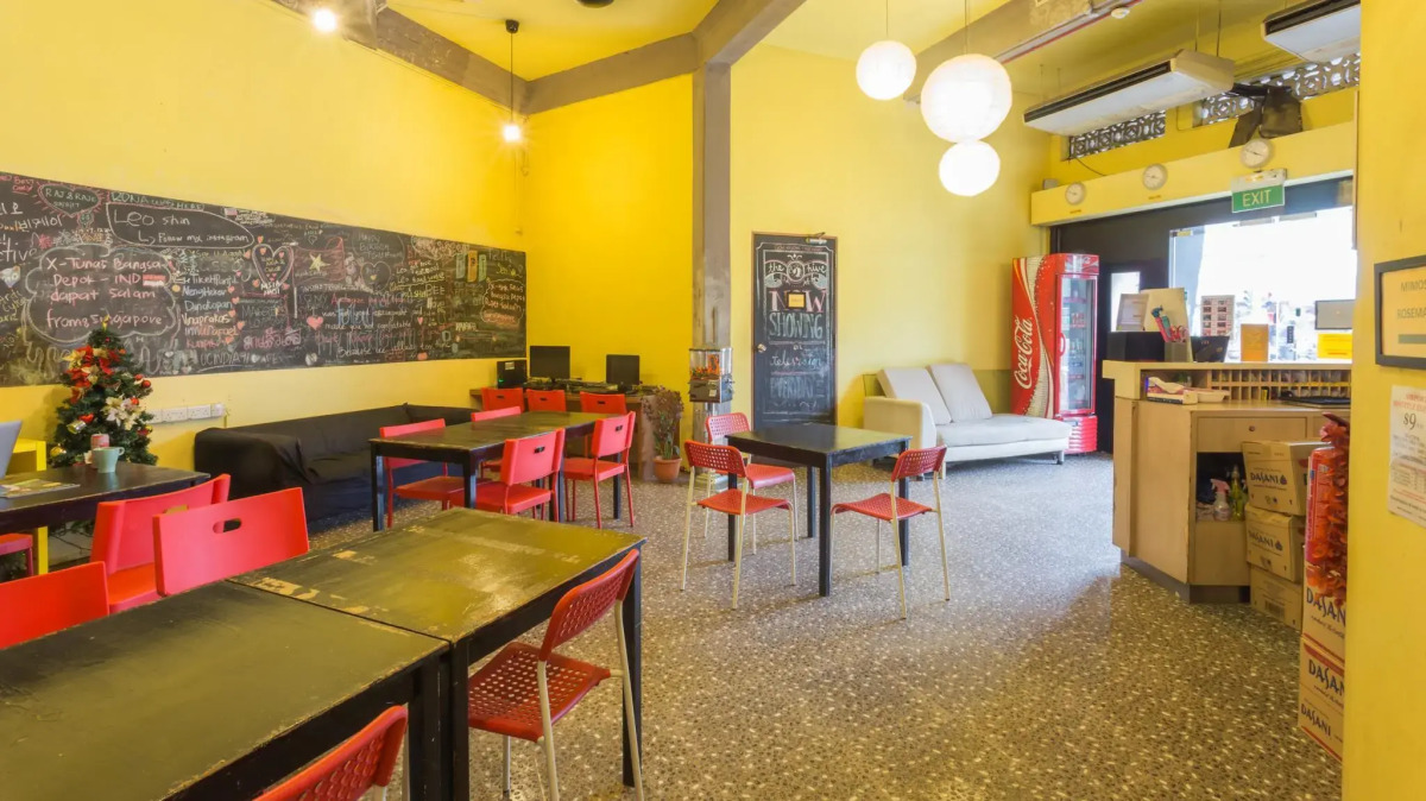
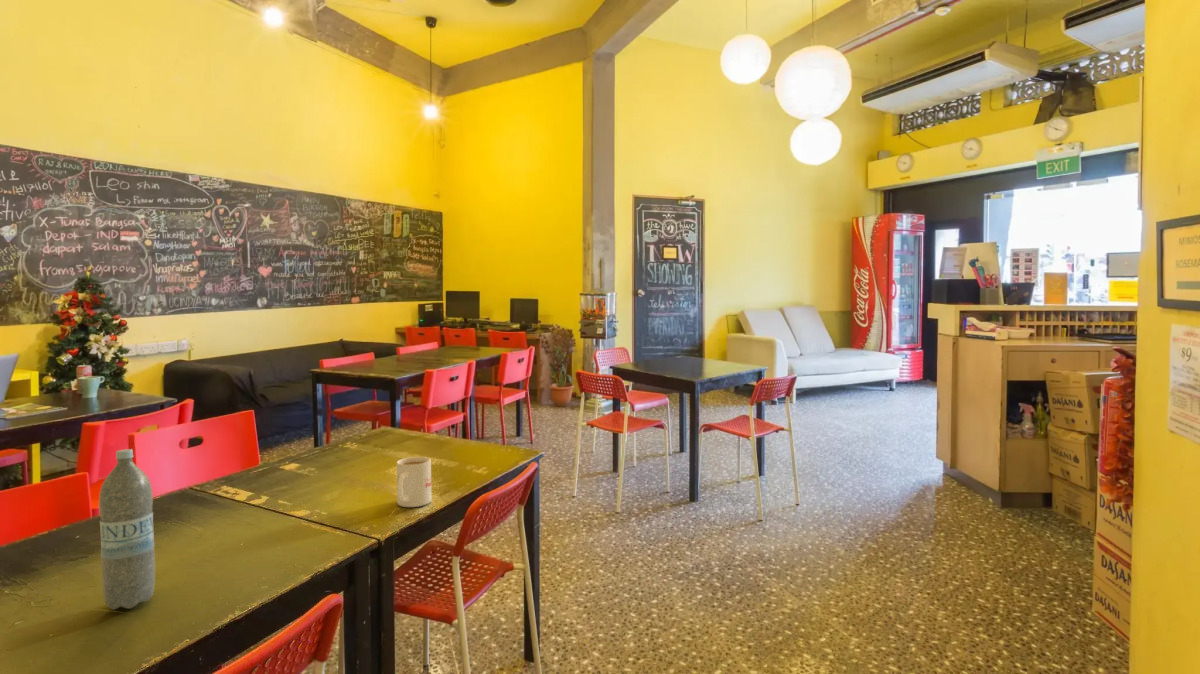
+ water bottle (127, 528)
+ mug (411, 483)
